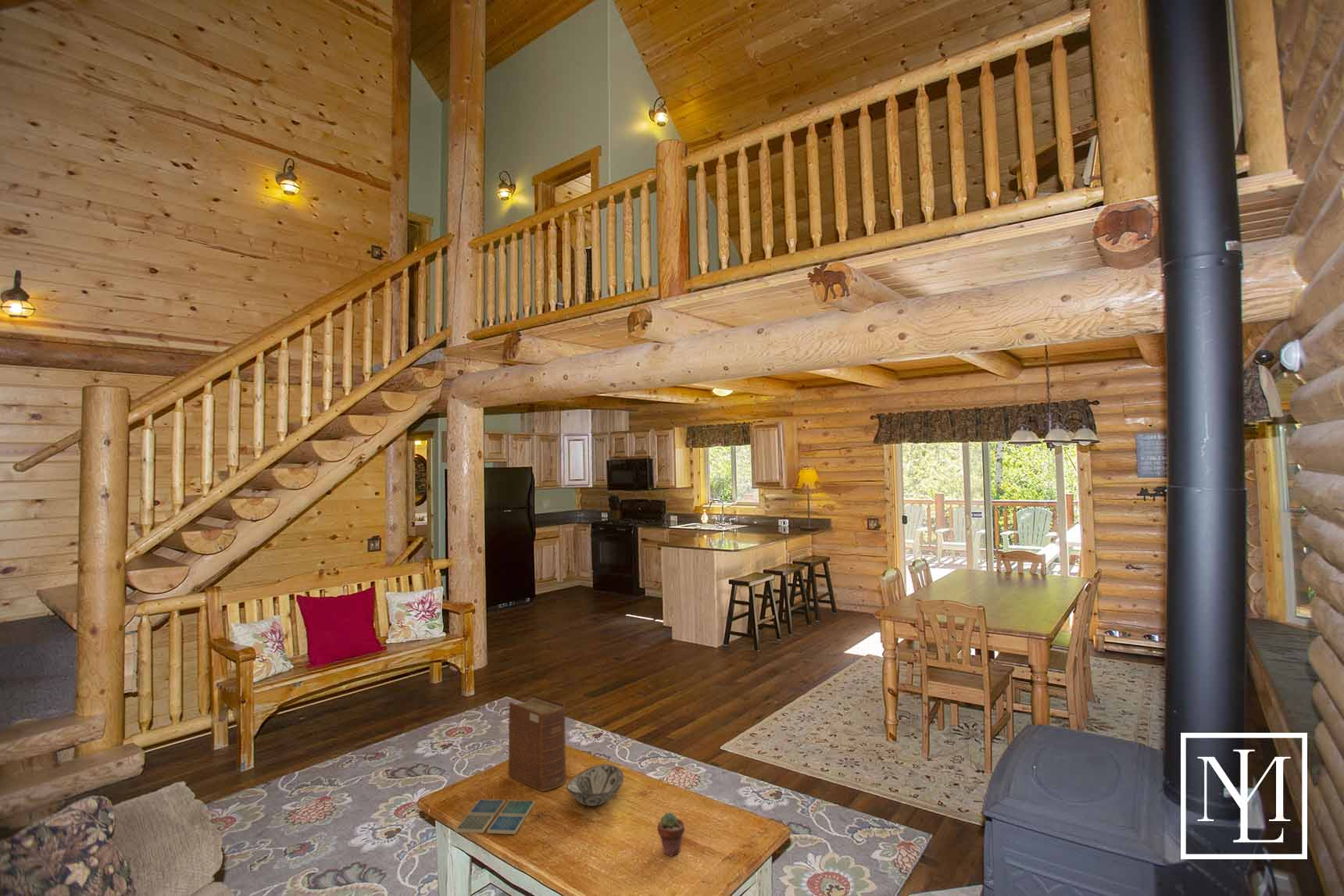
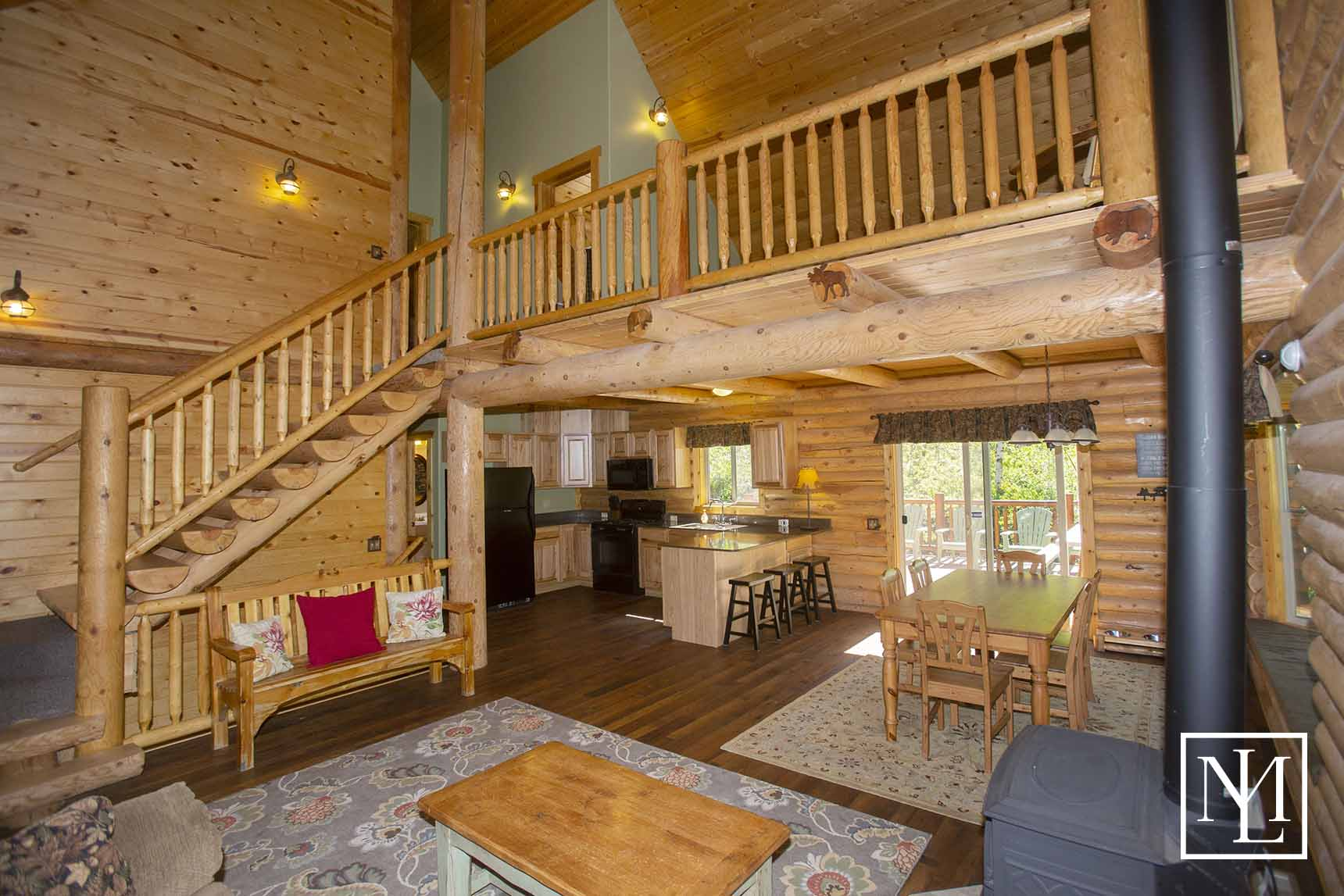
- decorative bowl (595, 789)
- potted succulent (670, 831)
- book (538, 741)
- drink coaster (495, 815)
